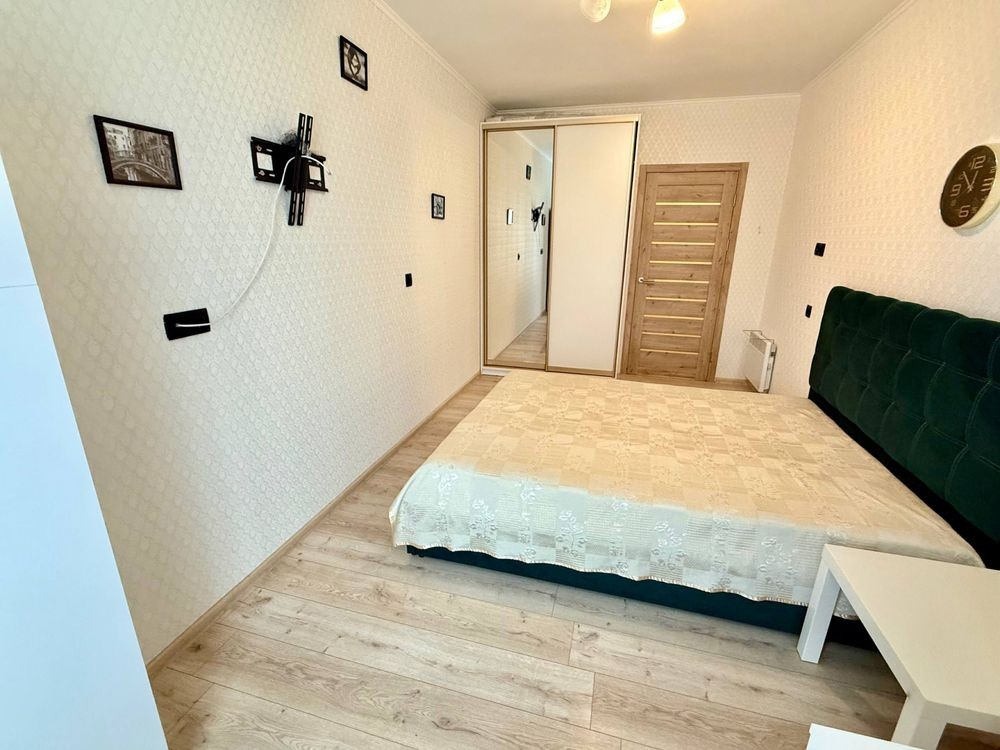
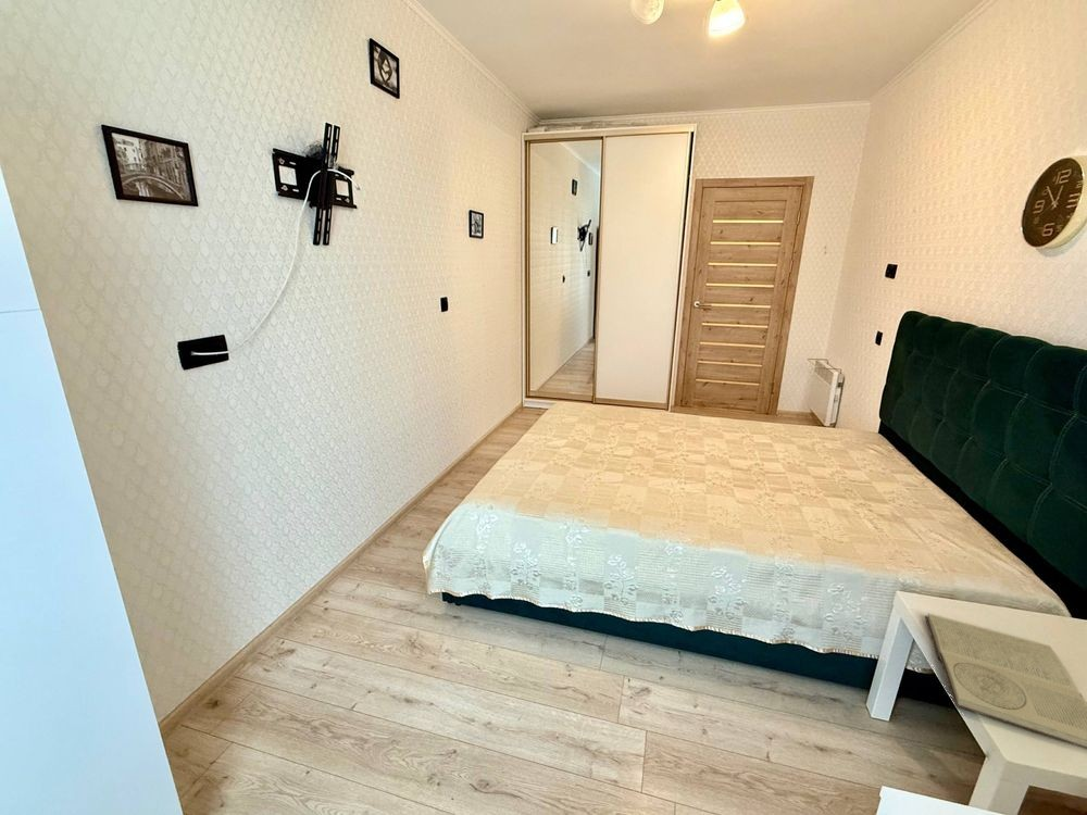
+ book (1007, 673)
